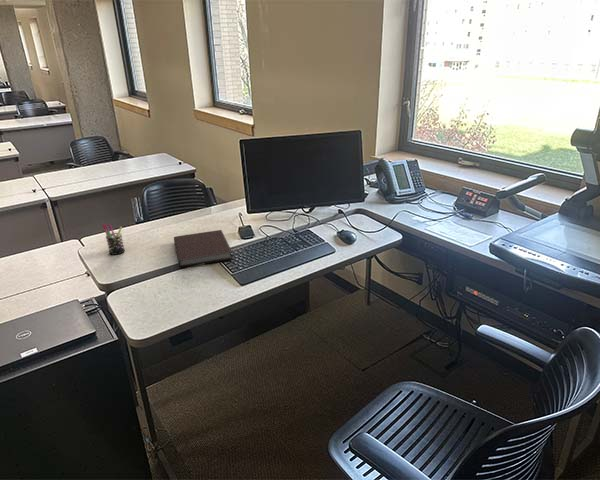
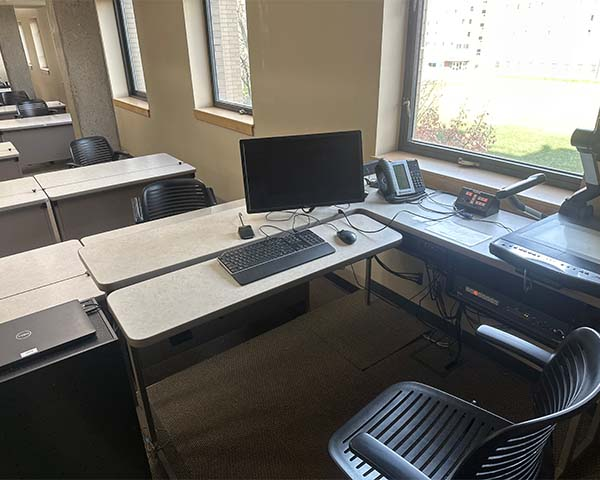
- pen holder (112, 238)
- notebook (201, 247)
